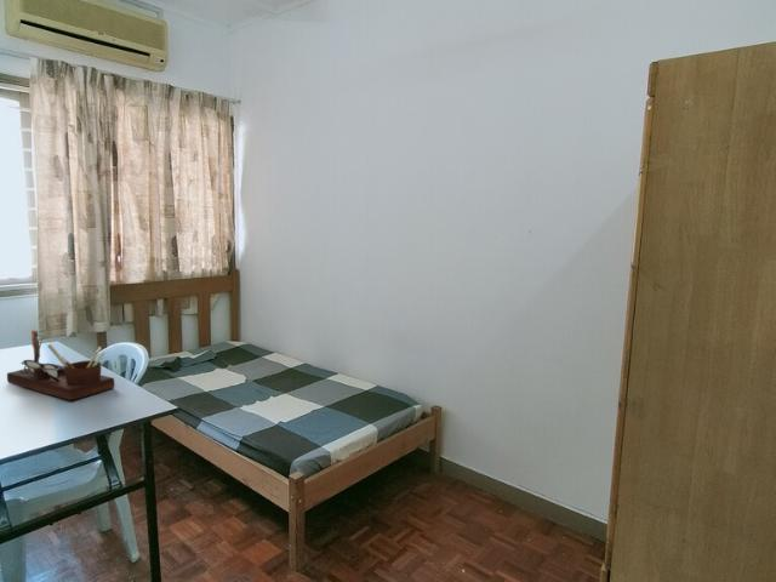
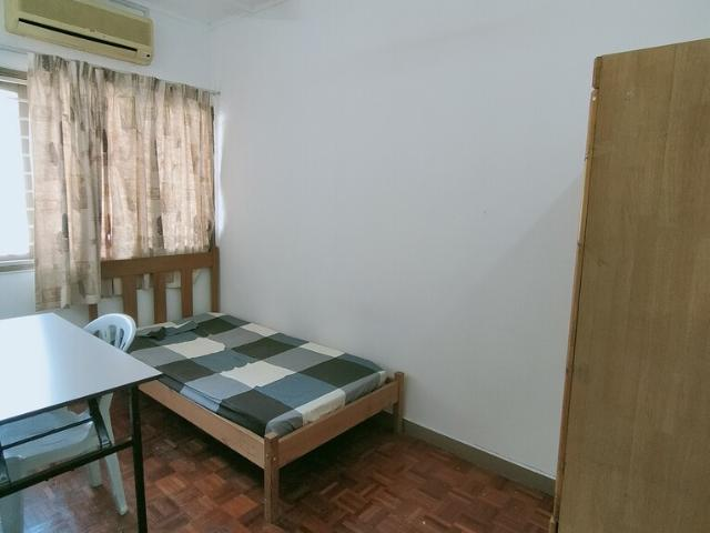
- desk organizer (61, 360)
